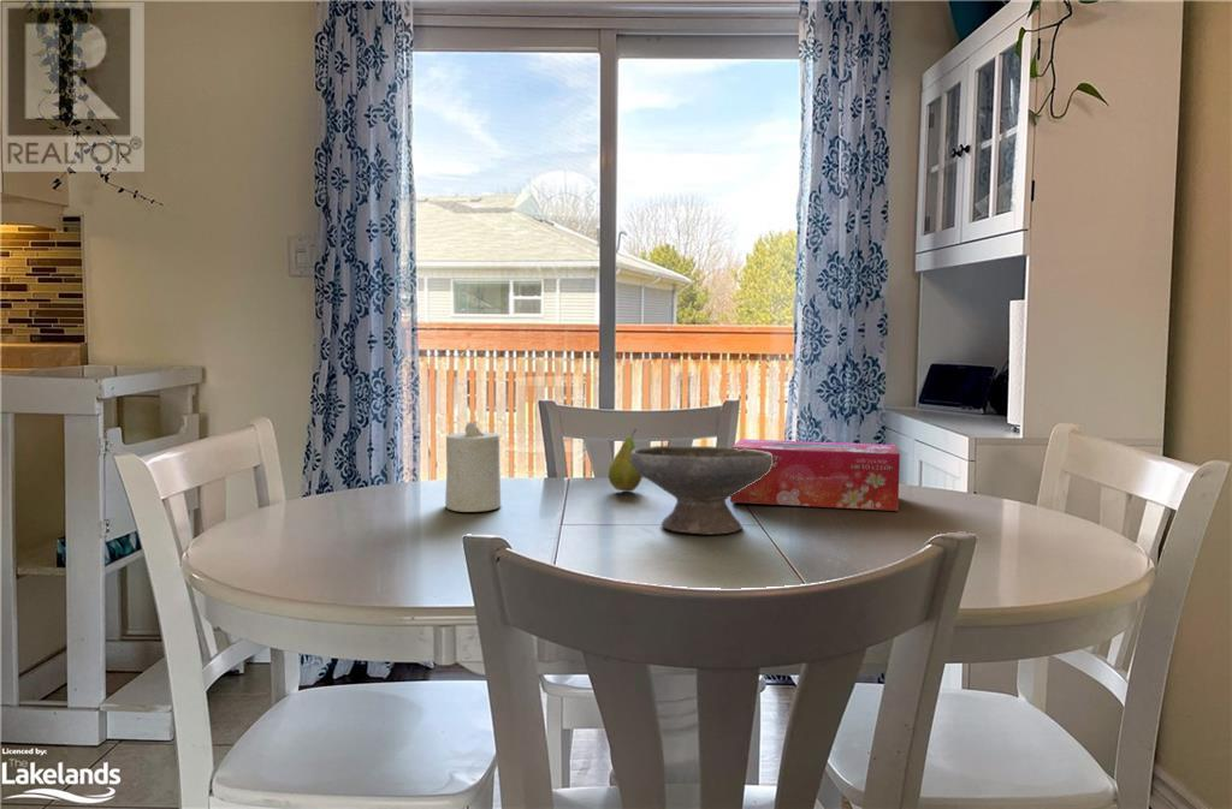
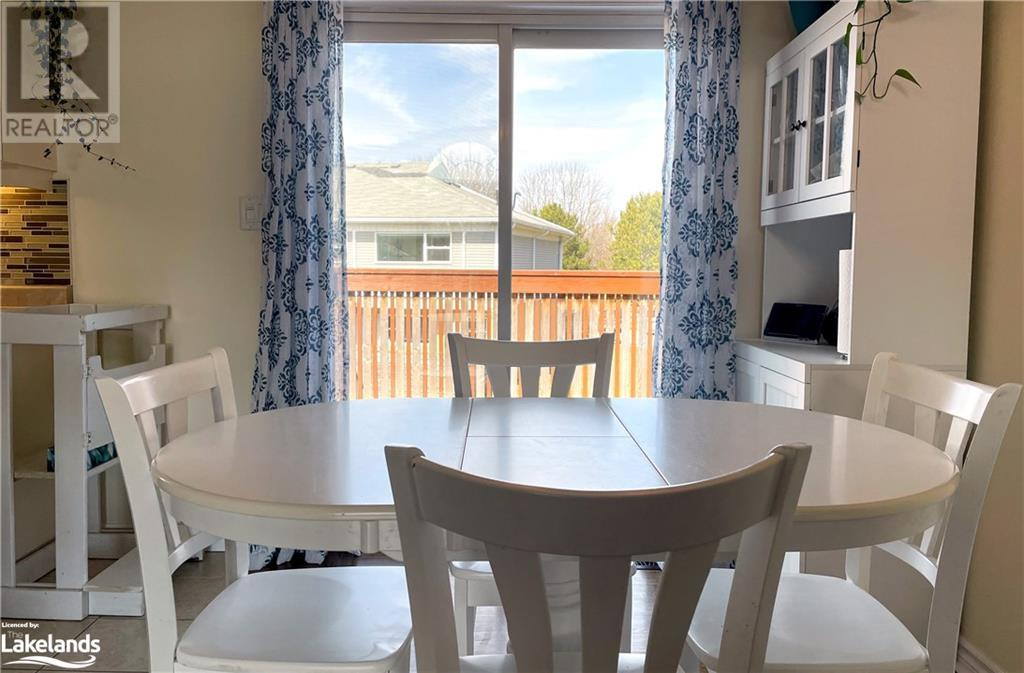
- tissue box (815, 472)
- fruit (624, 460)
- candle (473, 463)
- bowl (700, 487)
